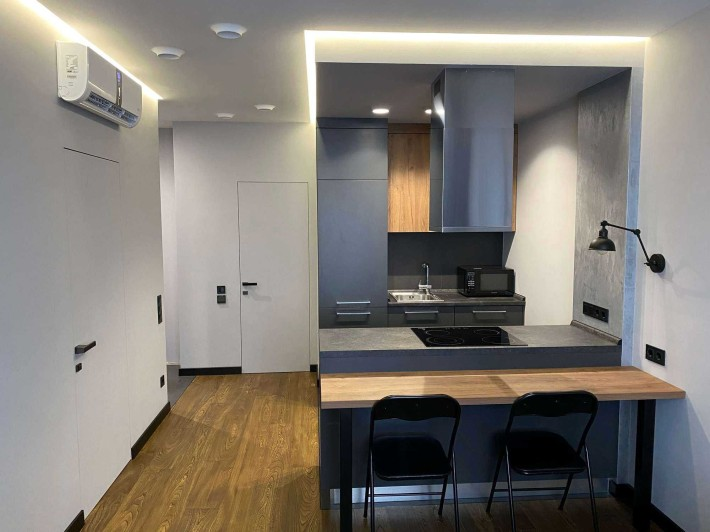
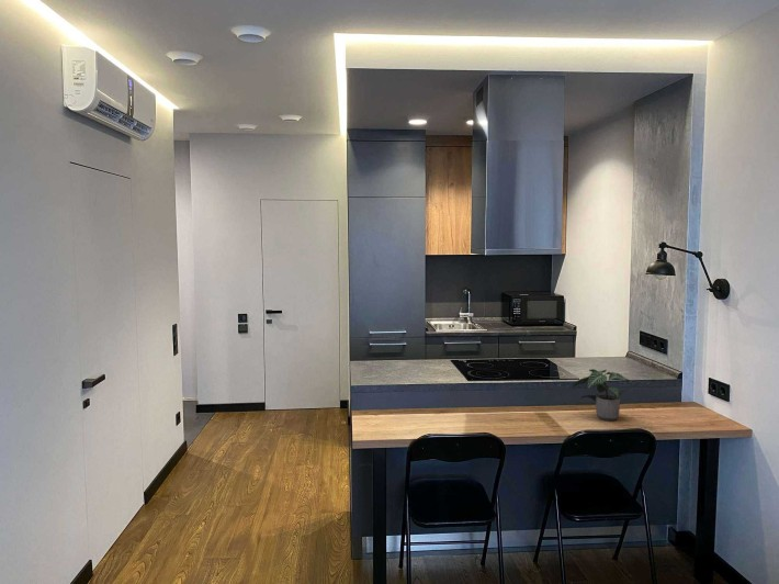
+ potted plant (602, 394)
